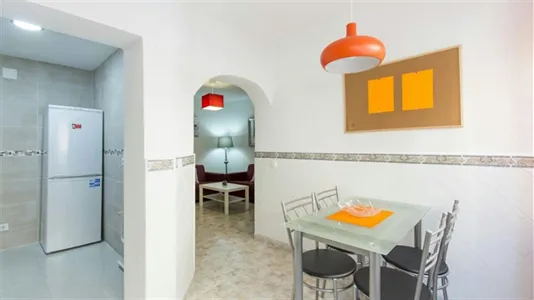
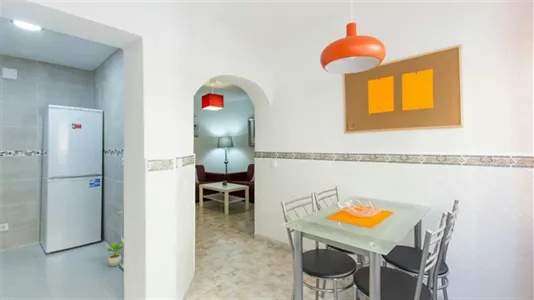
+ potted plant (117, 252)
